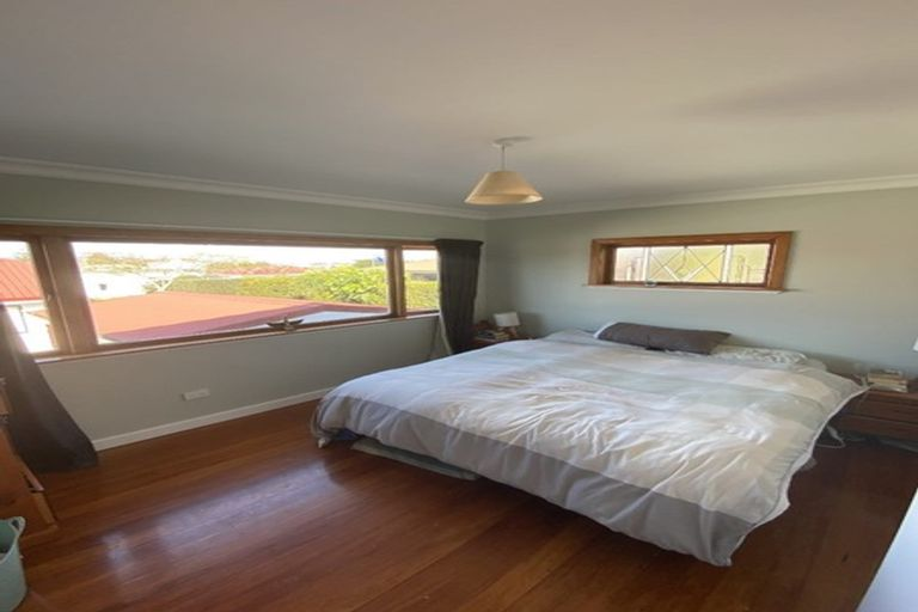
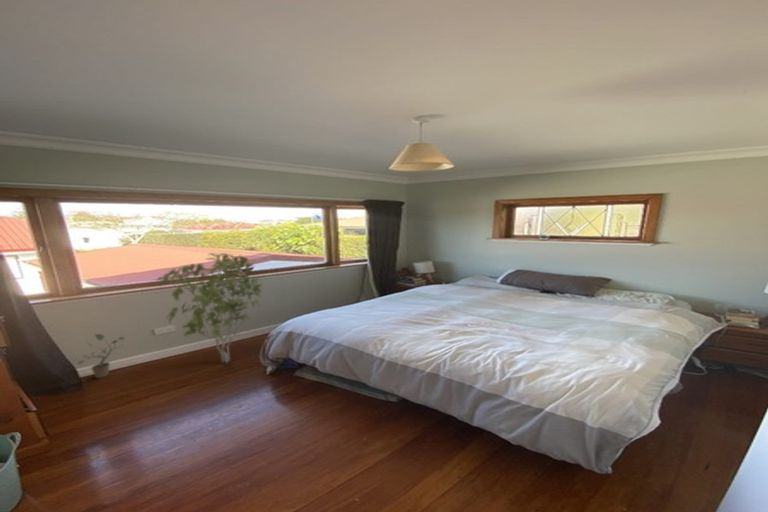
+ shrub (220, 309)
+ potted plant (103, 356)
